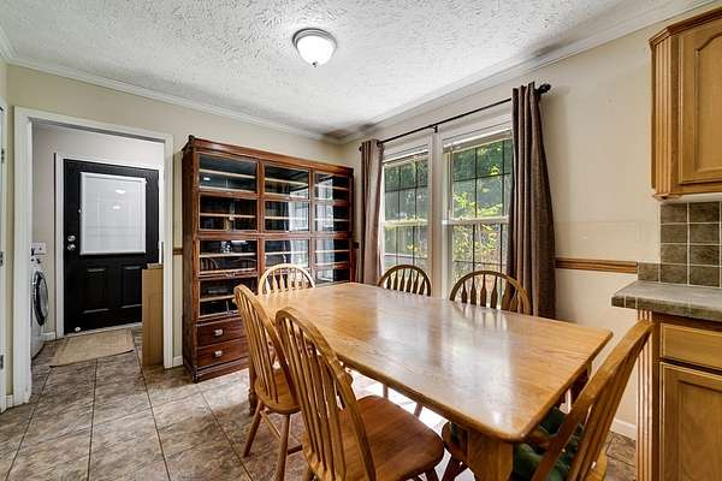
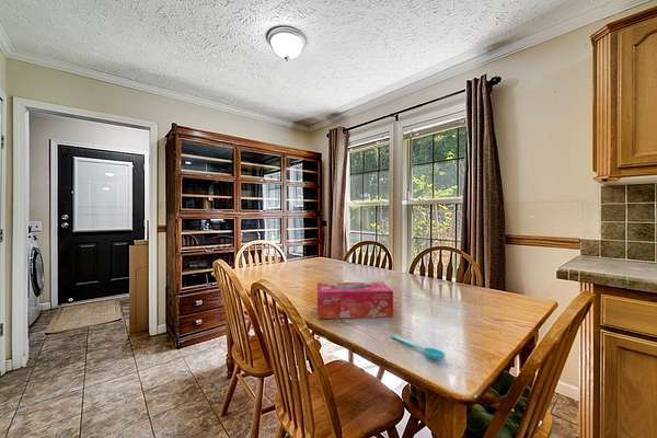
+ spoon (415, 345)
+ tissue box (353, 298)
